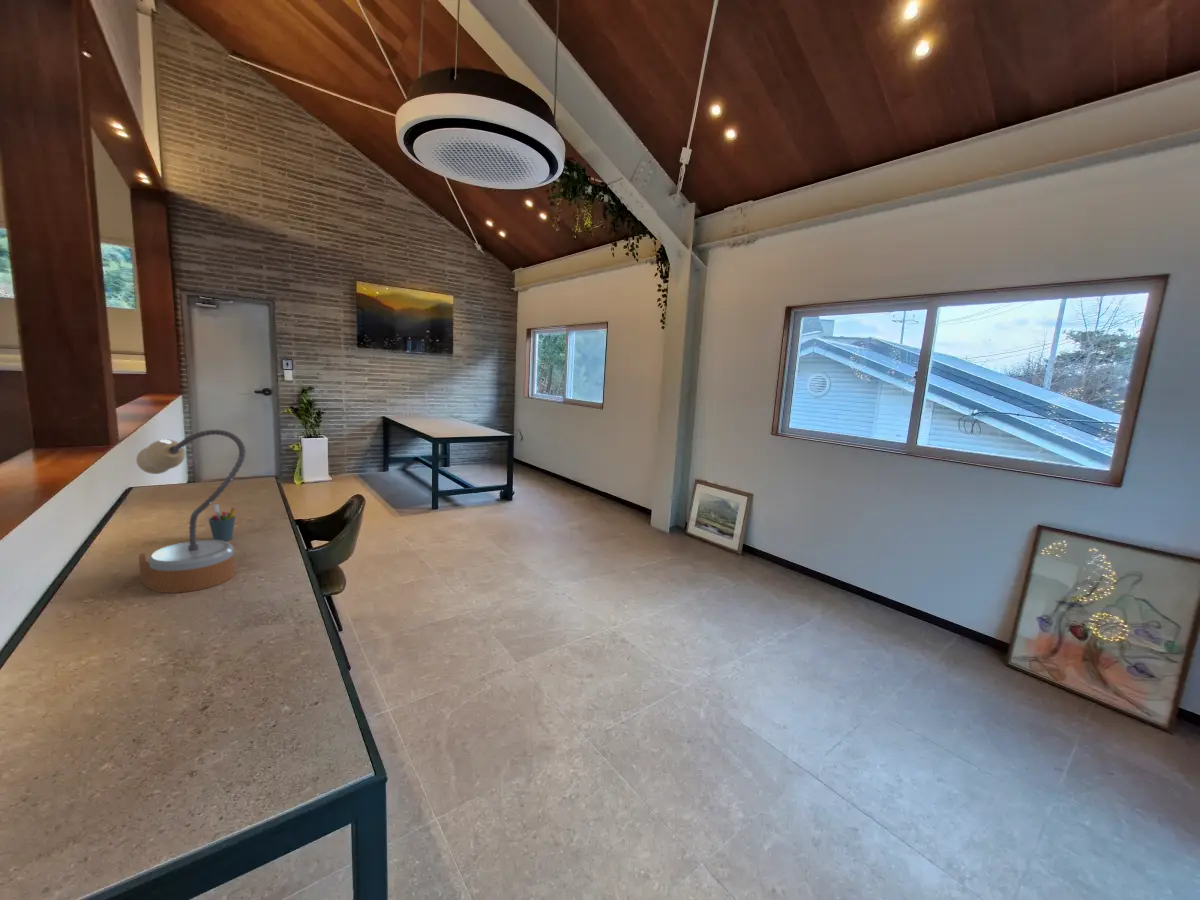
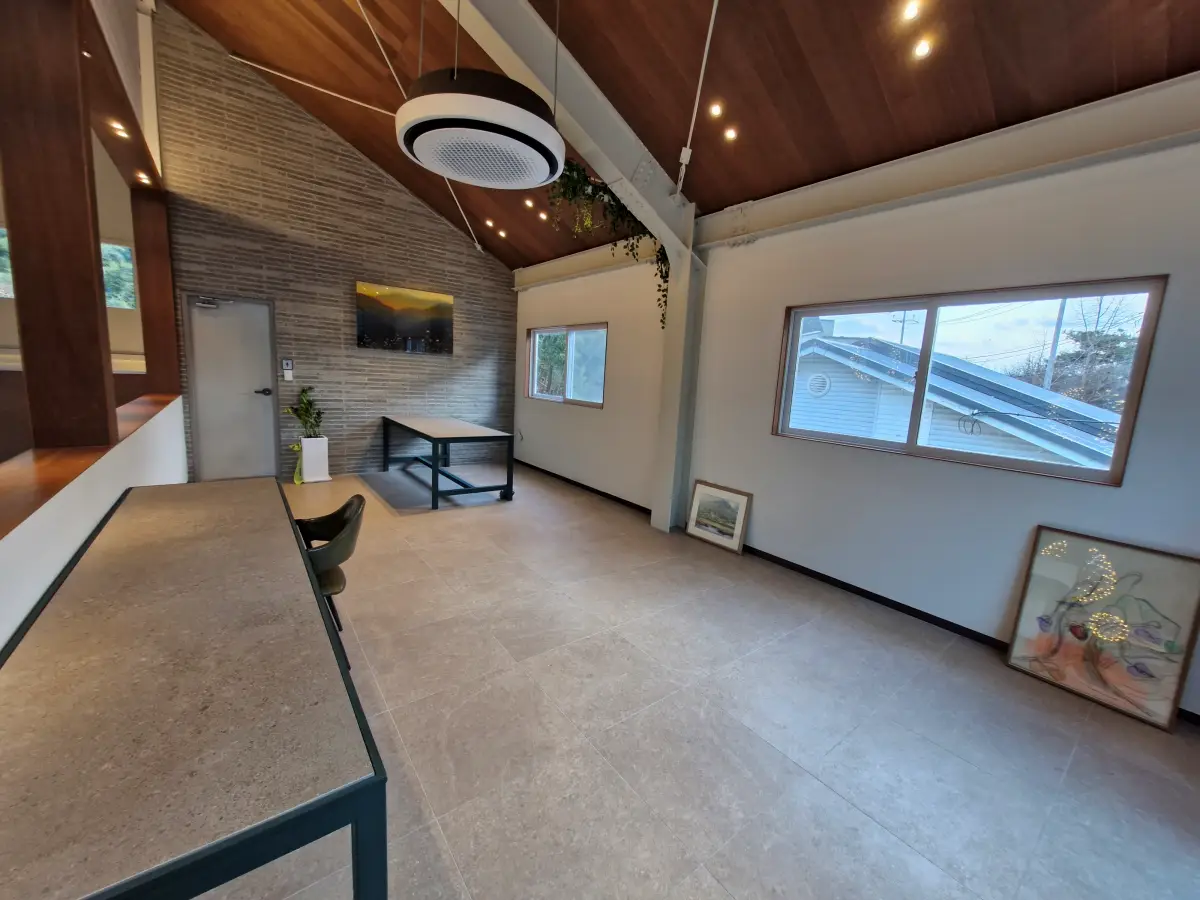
- pen holder (222, 522)
- table lamp (195, 509)
